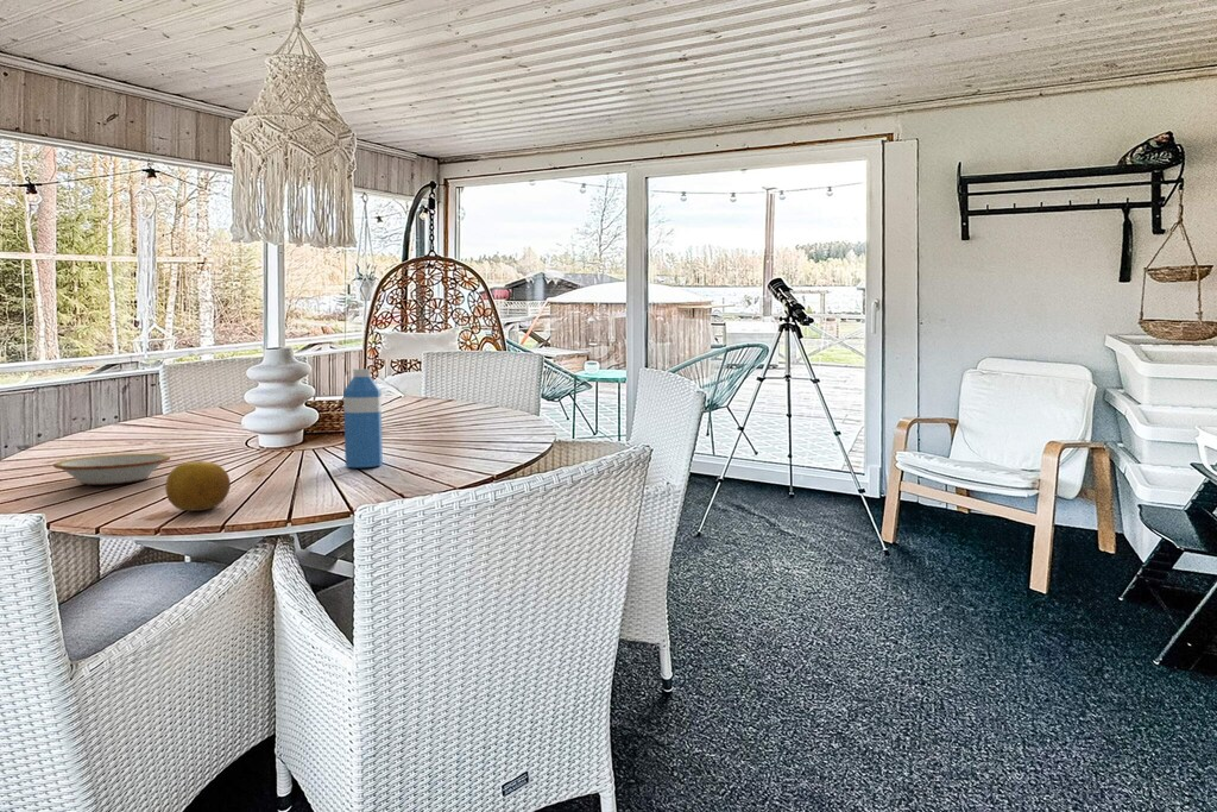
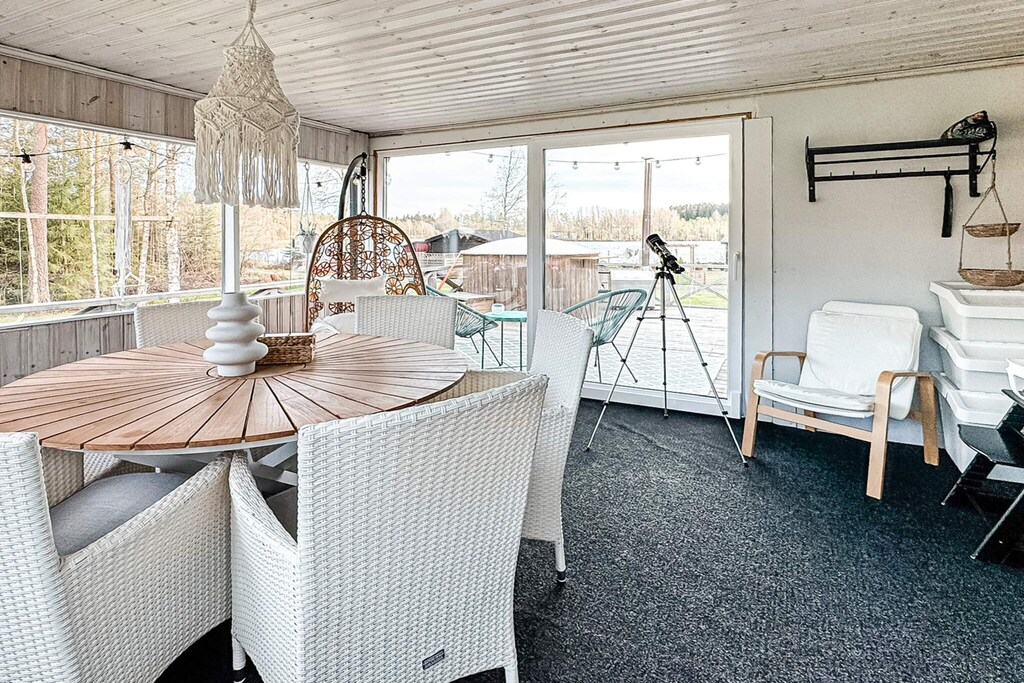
- bowl (114, 470)
- water bottle (362, 417)
- fruit (197, 485)
